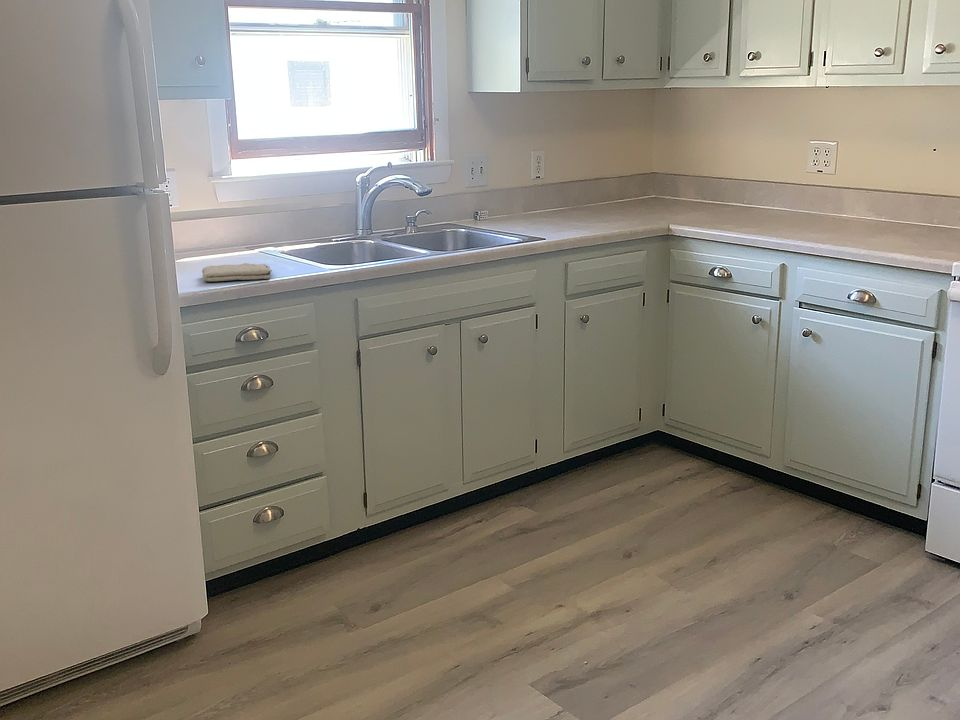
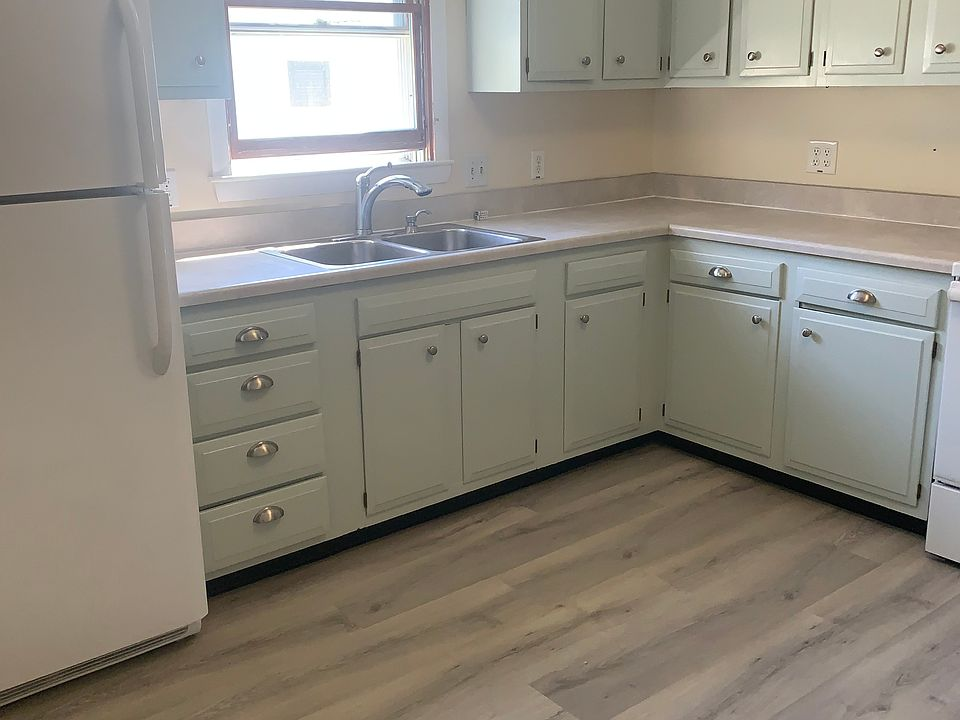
- washcloth (236, 271)
